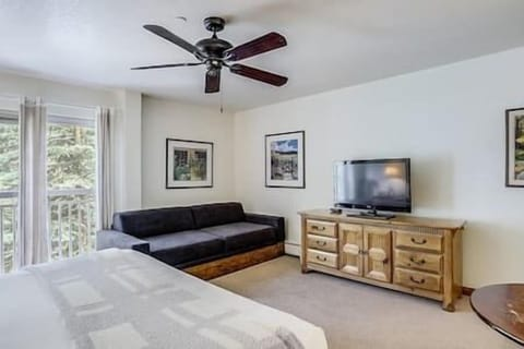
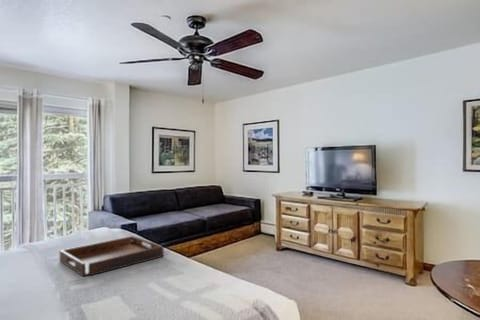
+ serving tray (112, 253)
